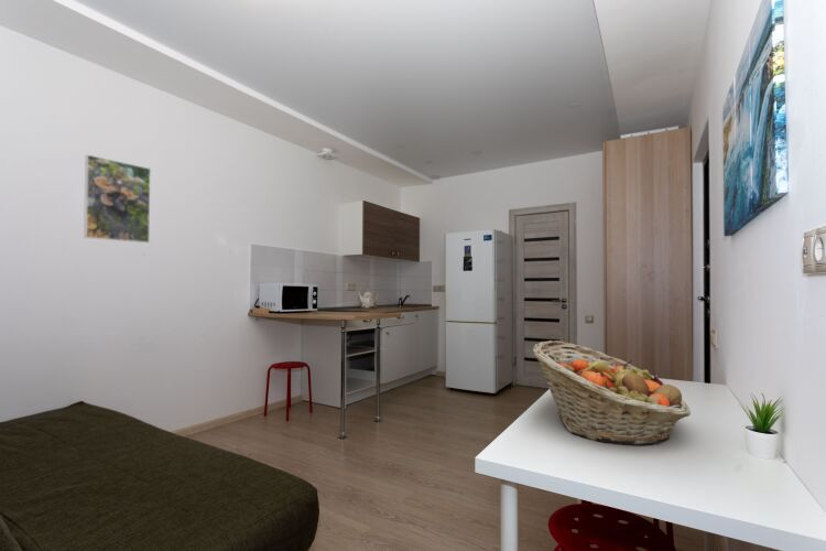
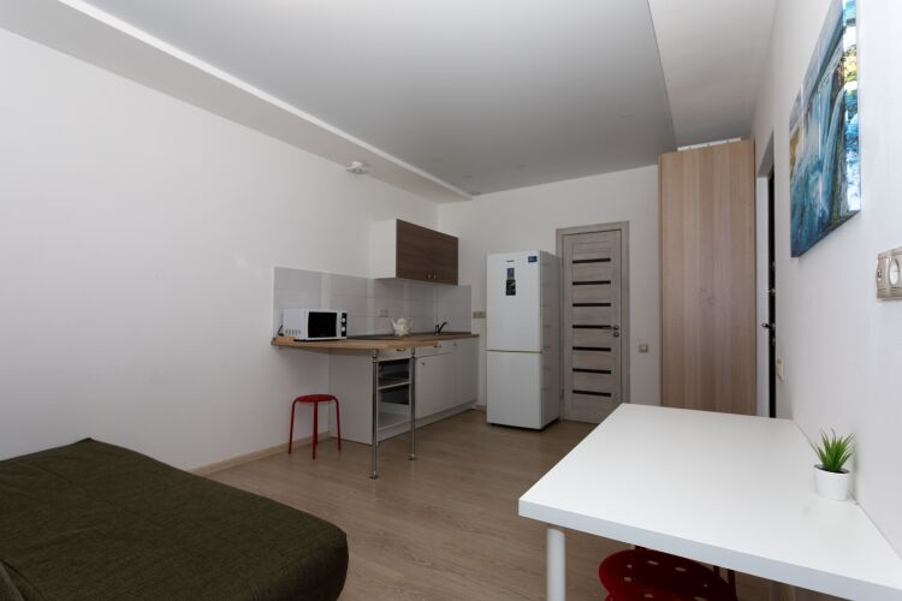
- fruit basket (605, 385)
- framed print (119, 201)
